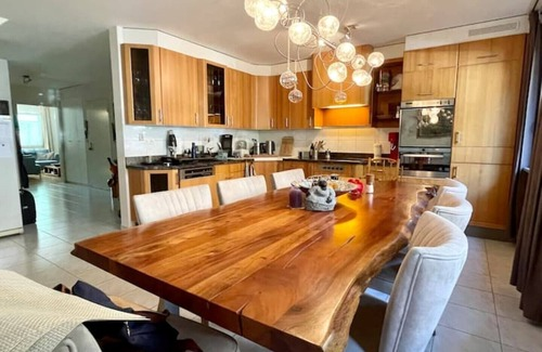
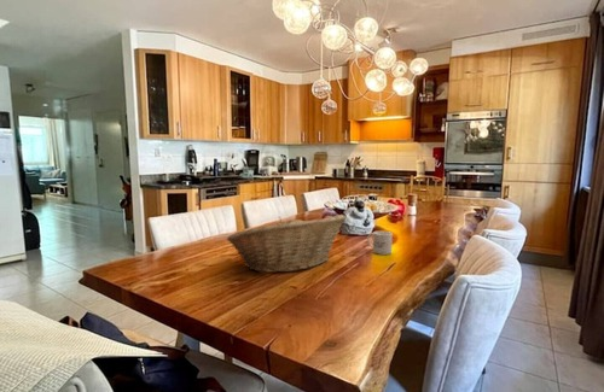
+ fruit basket (289, 236)
+ mug (378, 241)
